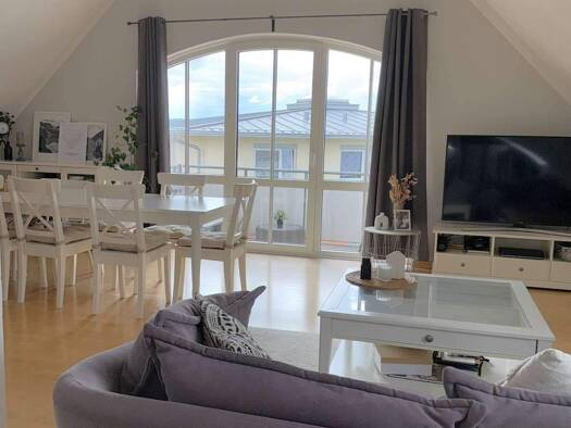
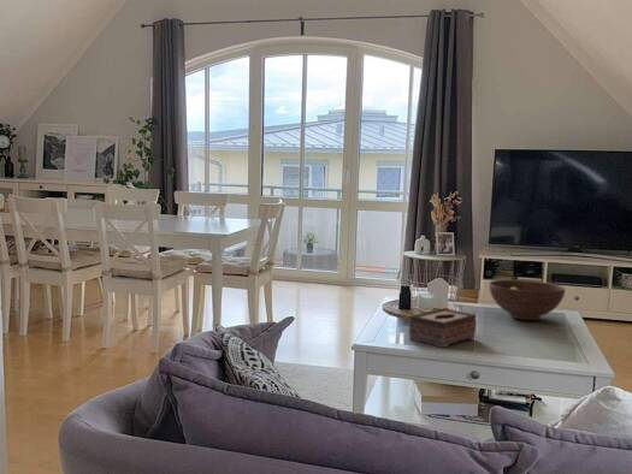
+ fruit bowl (525, 301)
+ tissue box (443, 326)
